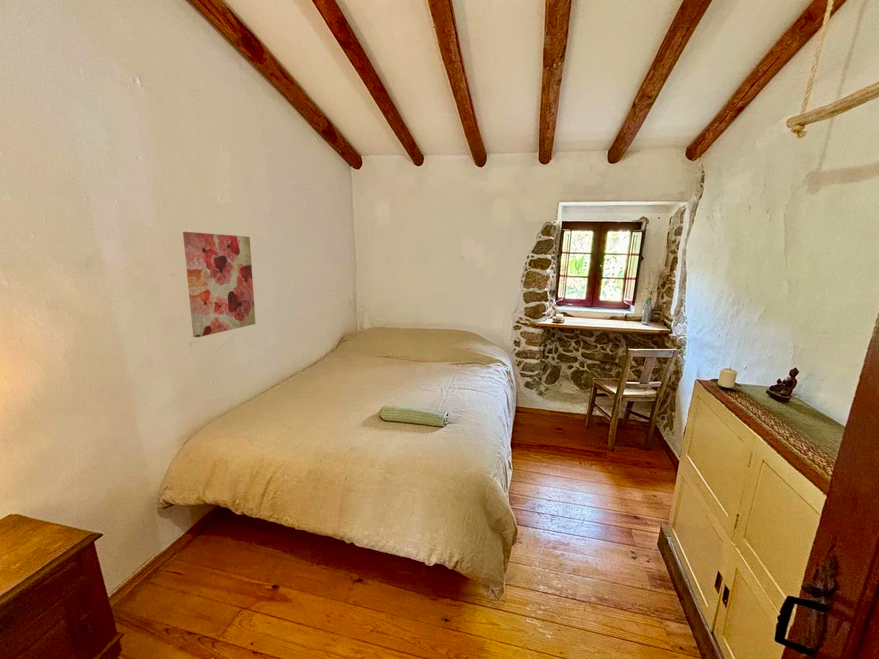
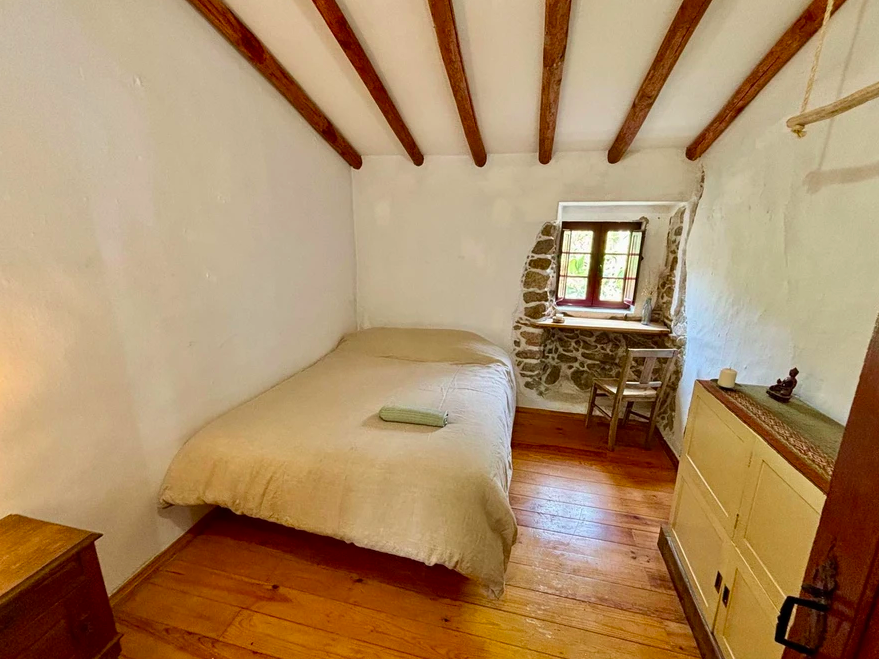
- wall art (223, 283)
